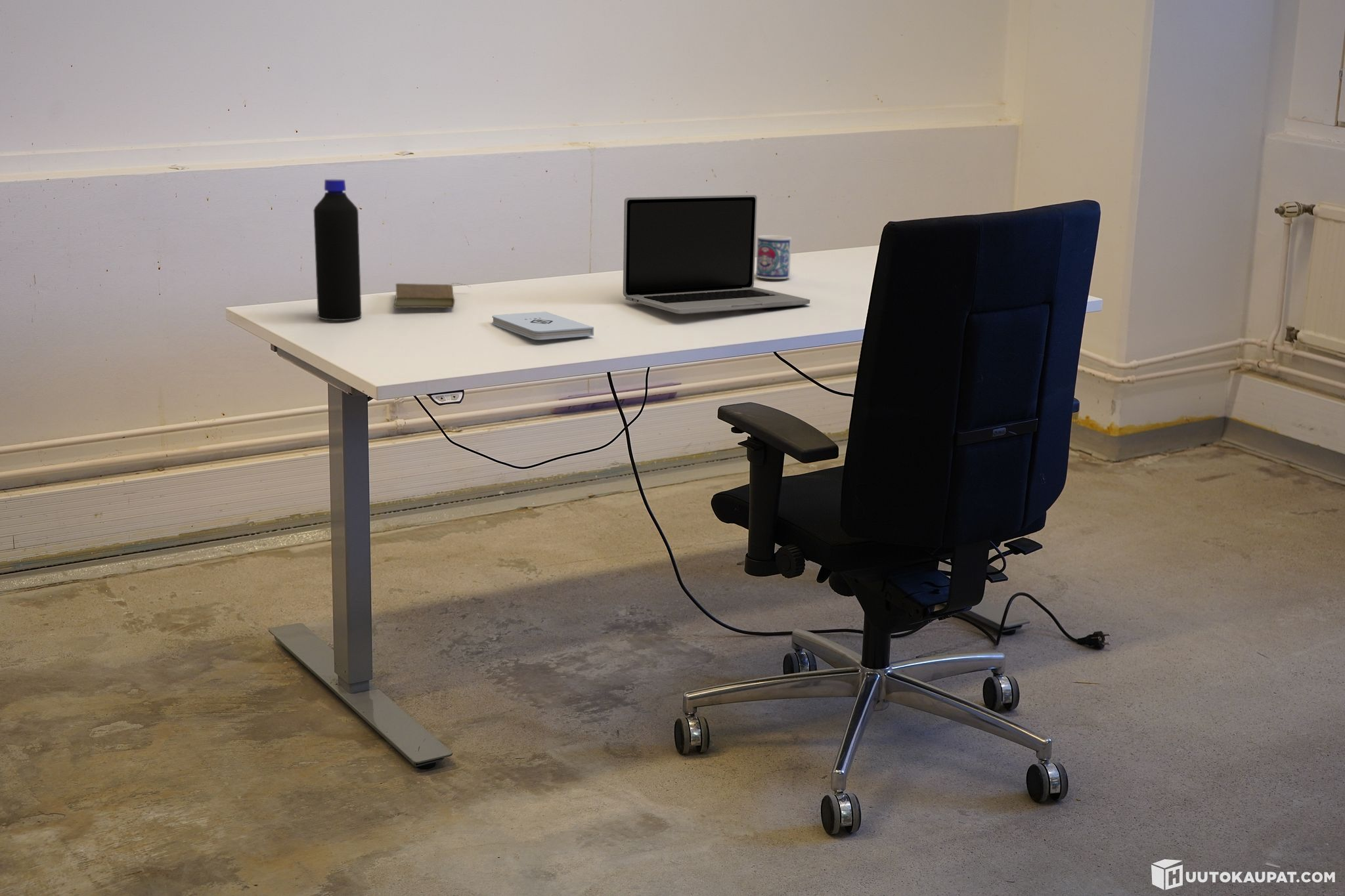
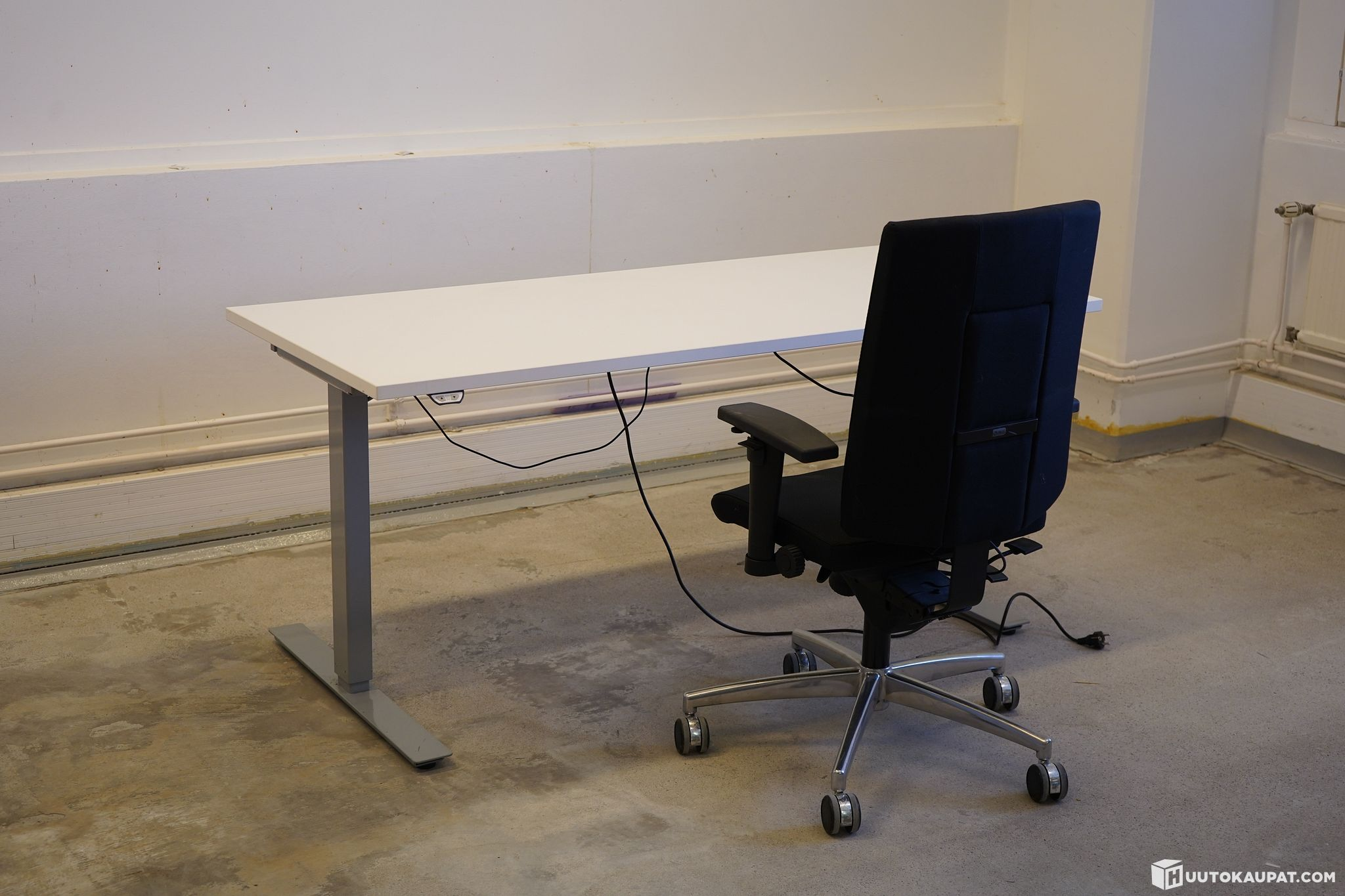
- bottle (337, 249)
- notepad (540, 325)
- laptop (718, 252)
- book (433, 295)
- mug (776, 256)
